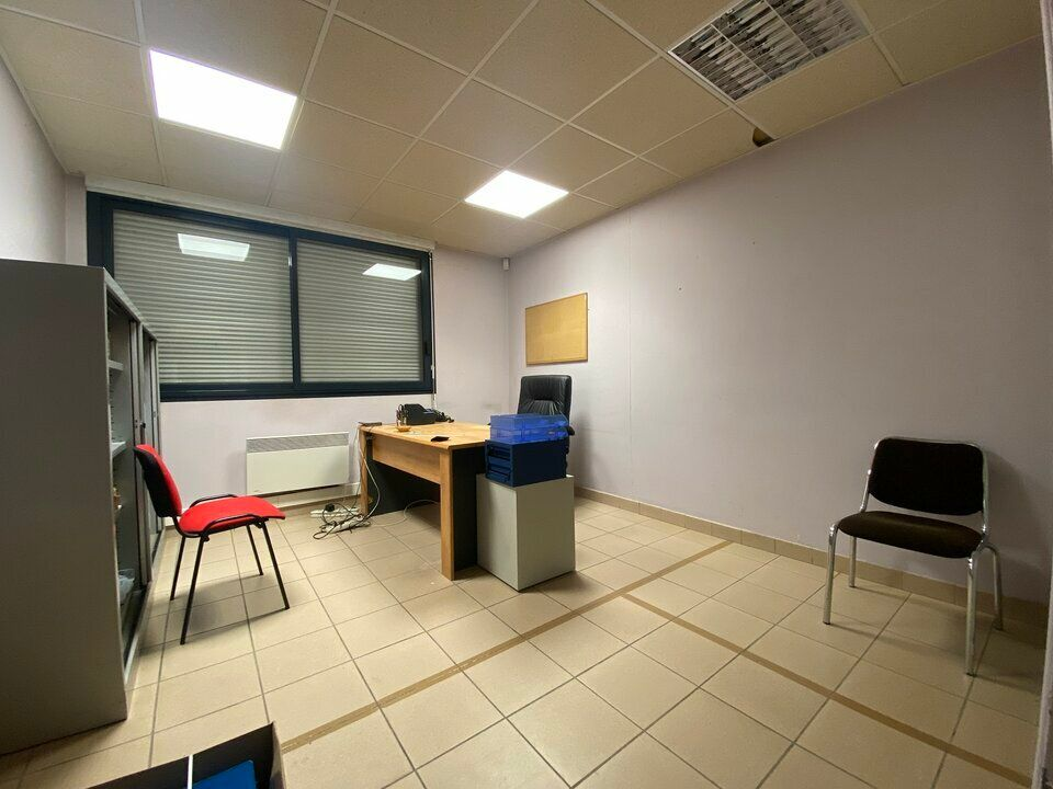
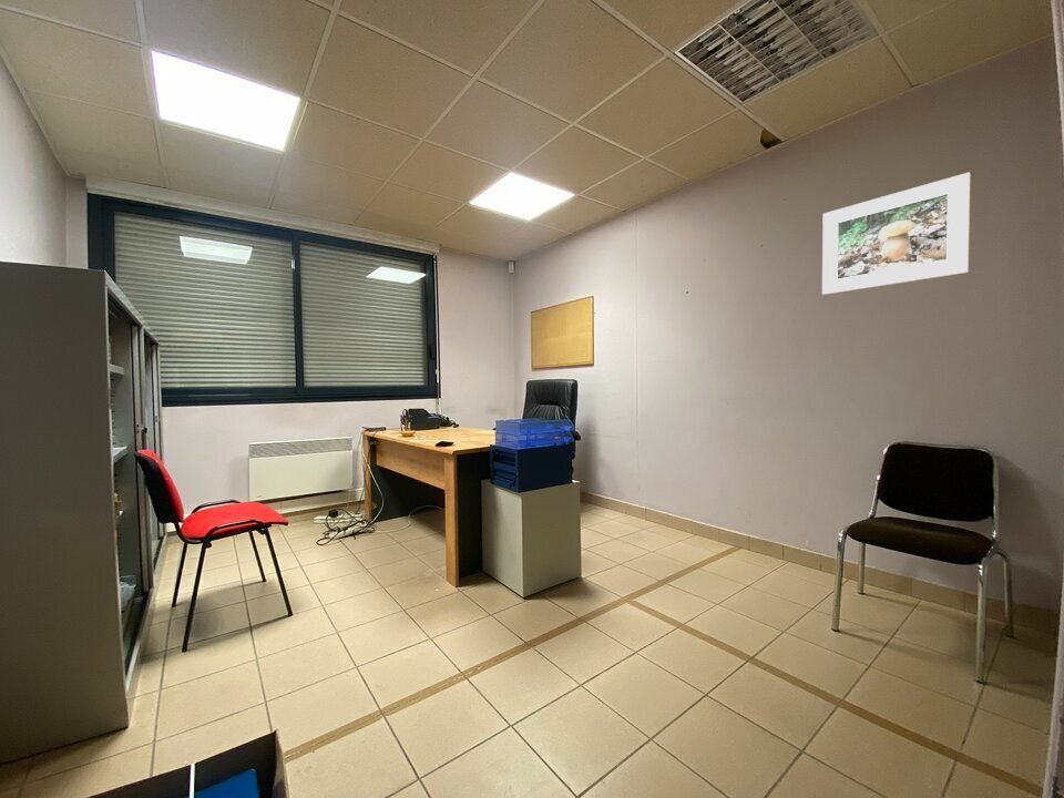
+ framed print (888, 239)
